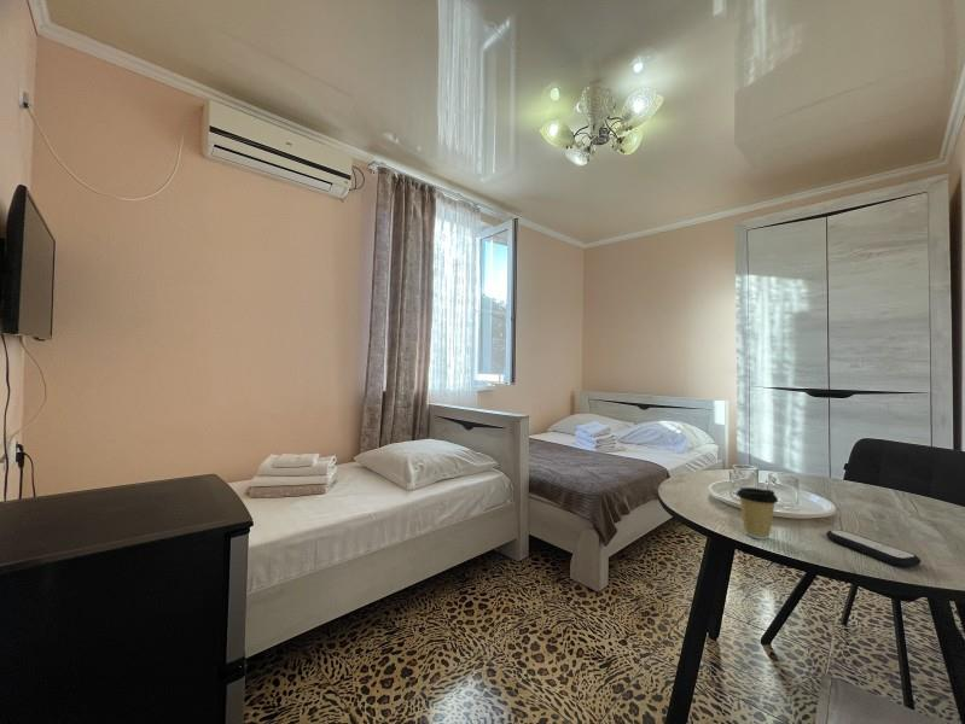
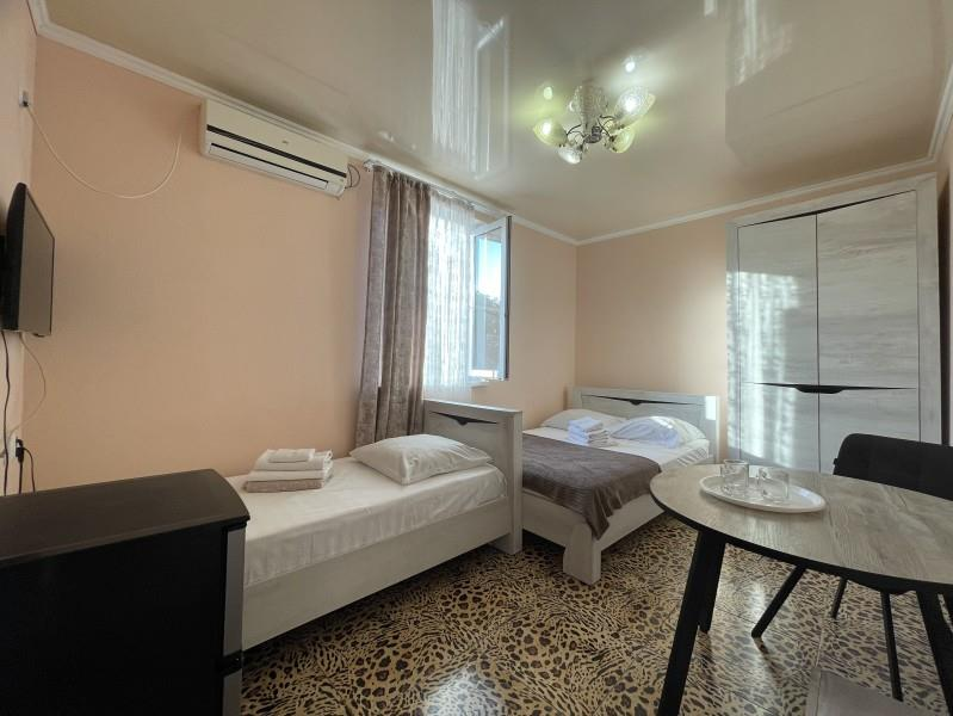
- remote control (868, 545)
- coffee cup (756, 512)
